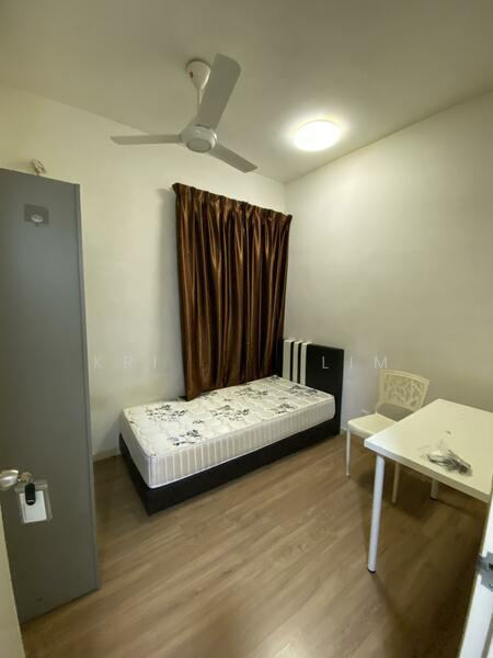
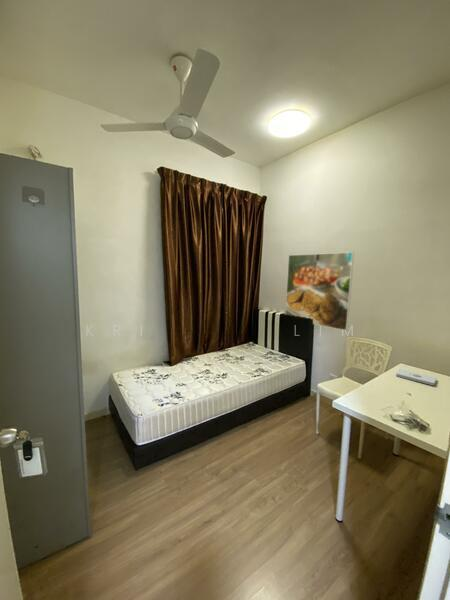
+ notepad (415, 376)
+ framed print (315, 289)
